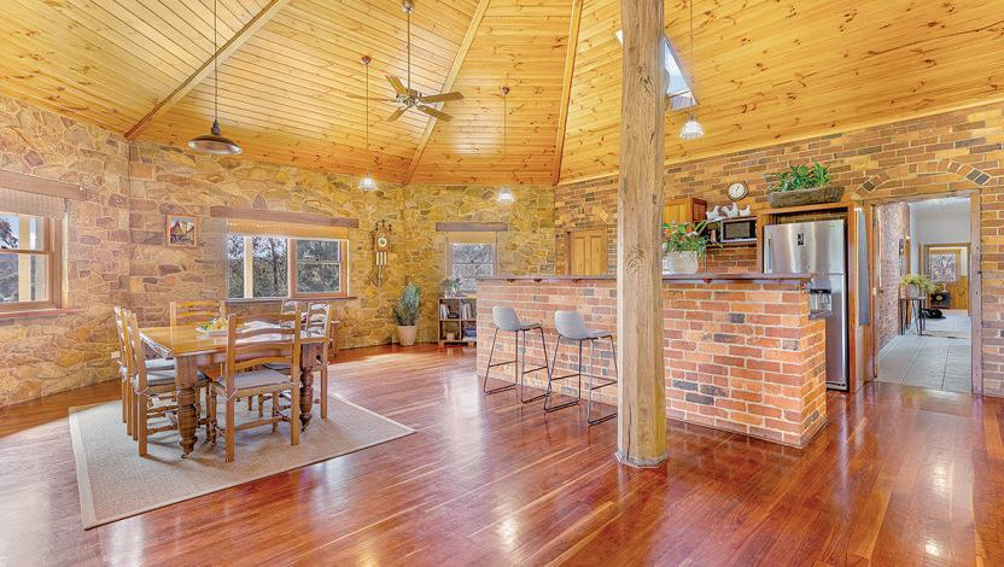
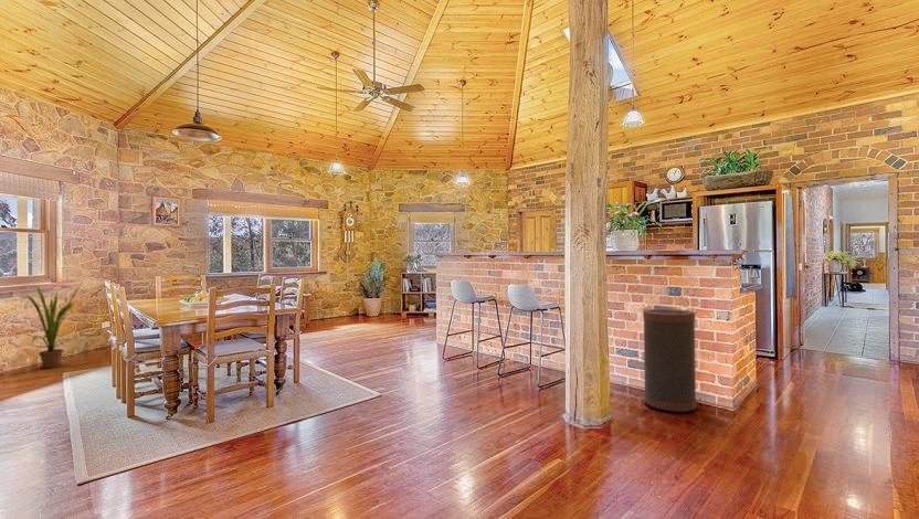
+ house plant (44, 324)
+ trash can (668, 358)
